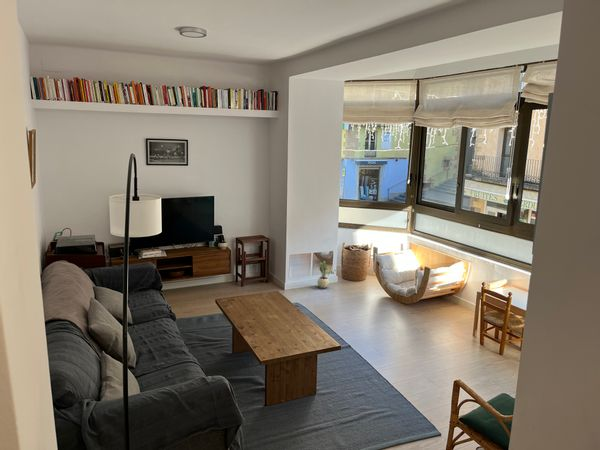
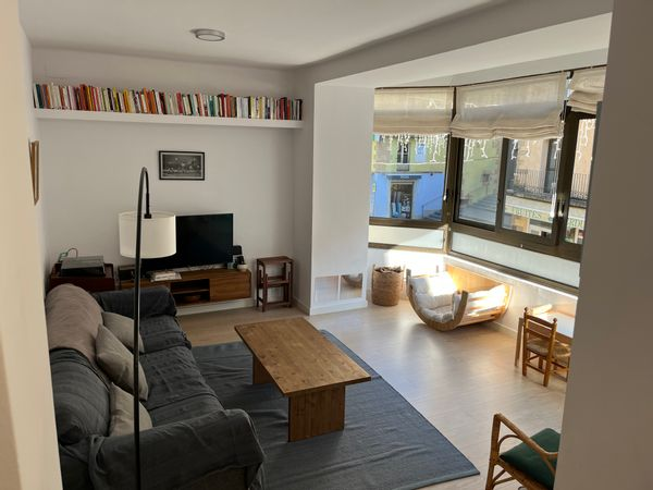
- potted plant (325, 274)
